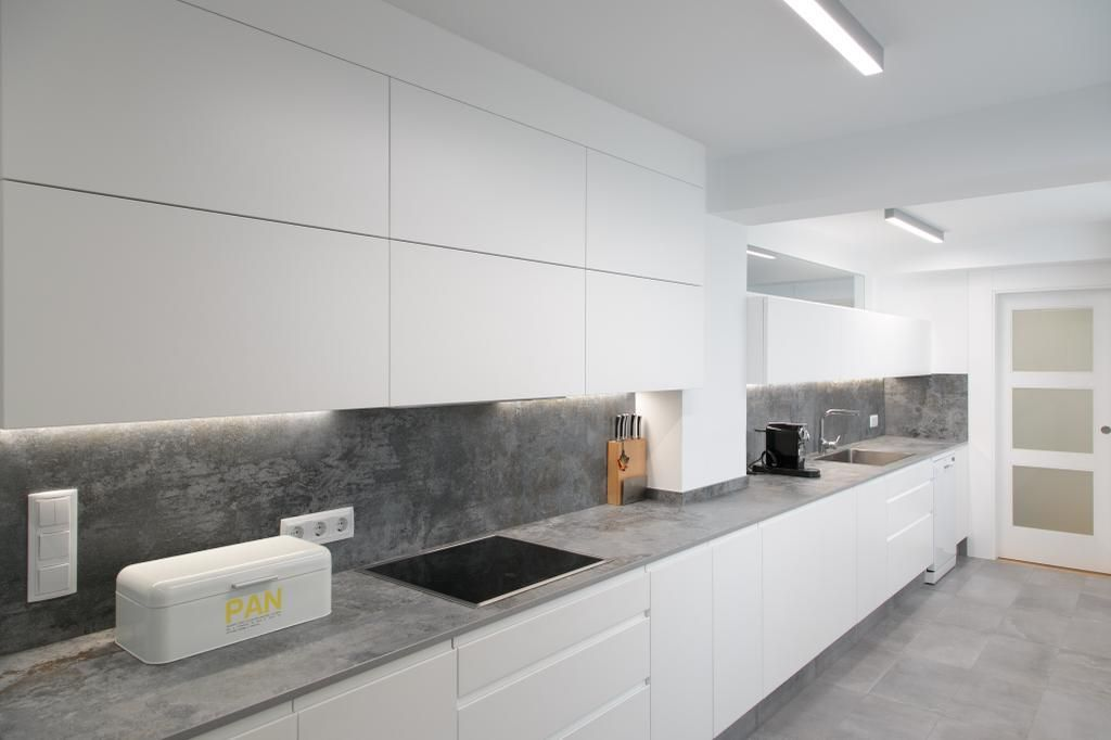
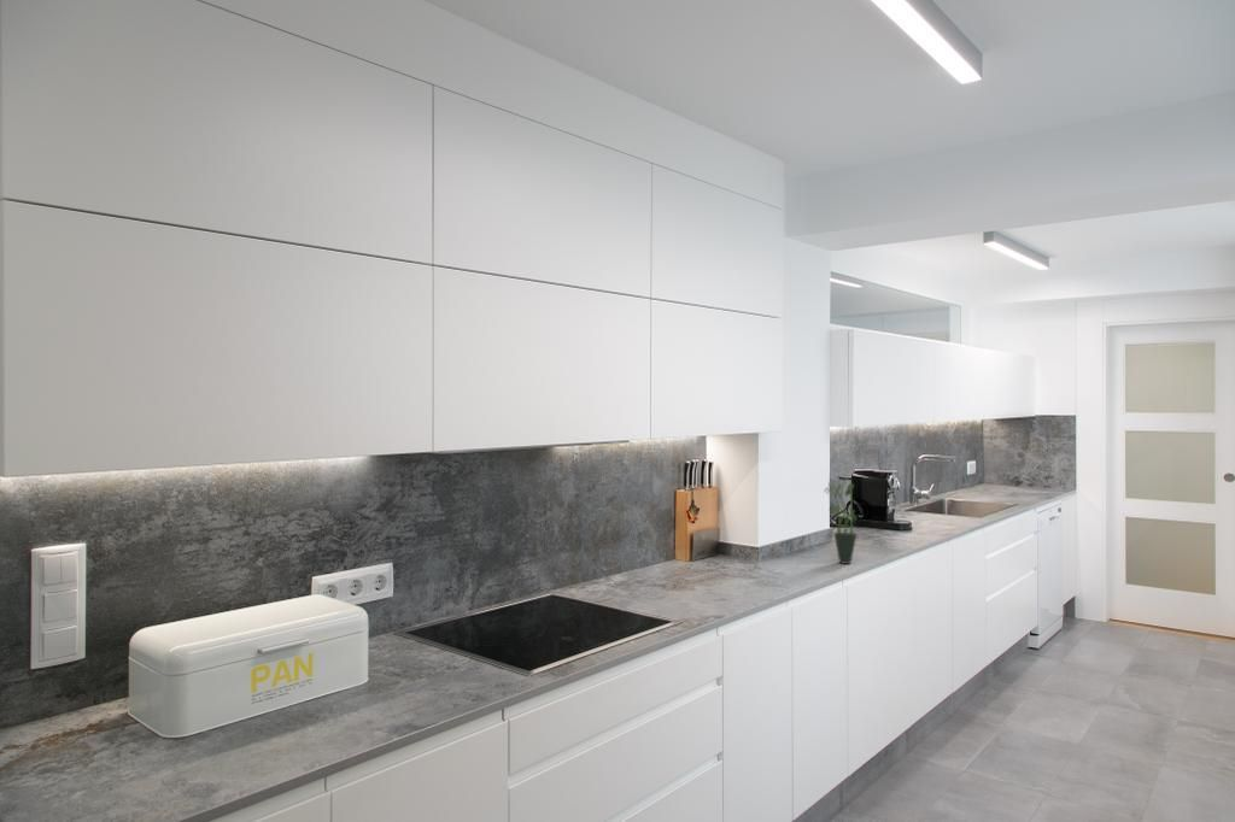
+ potted plant (841, 519)
